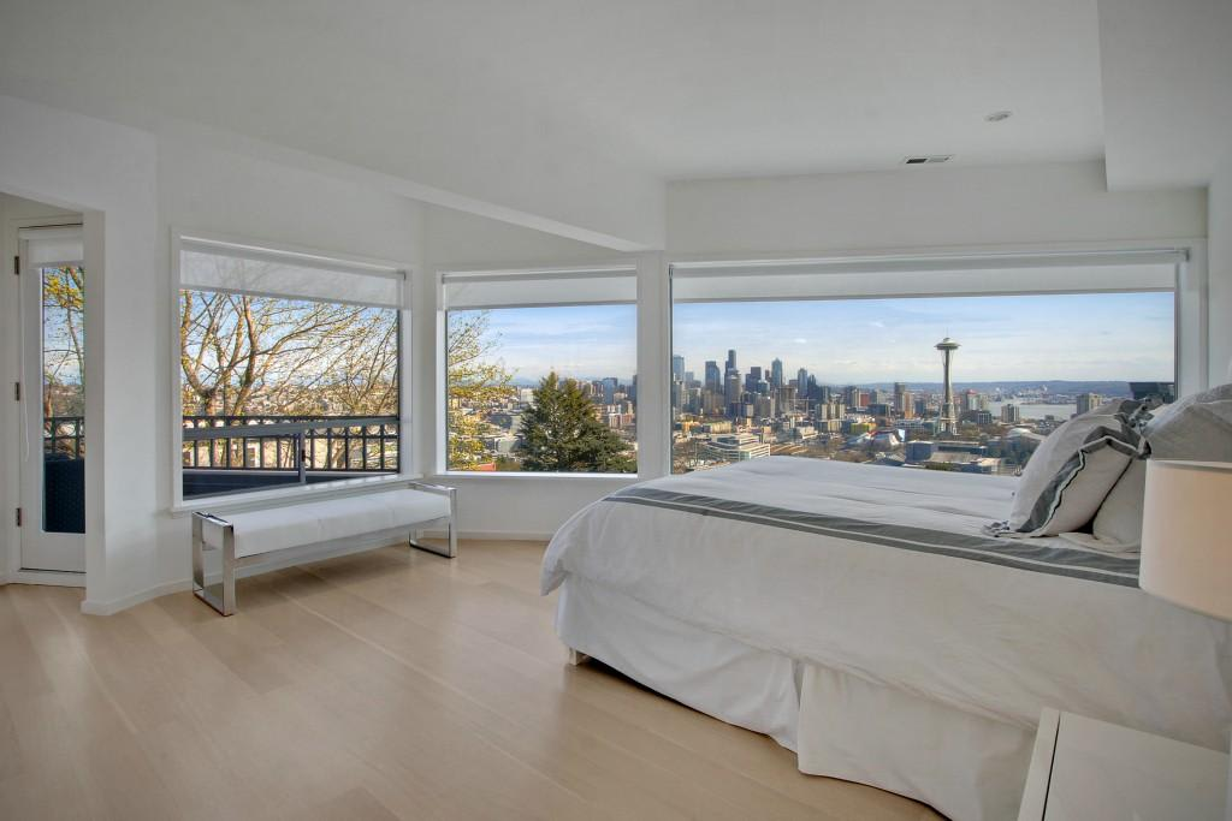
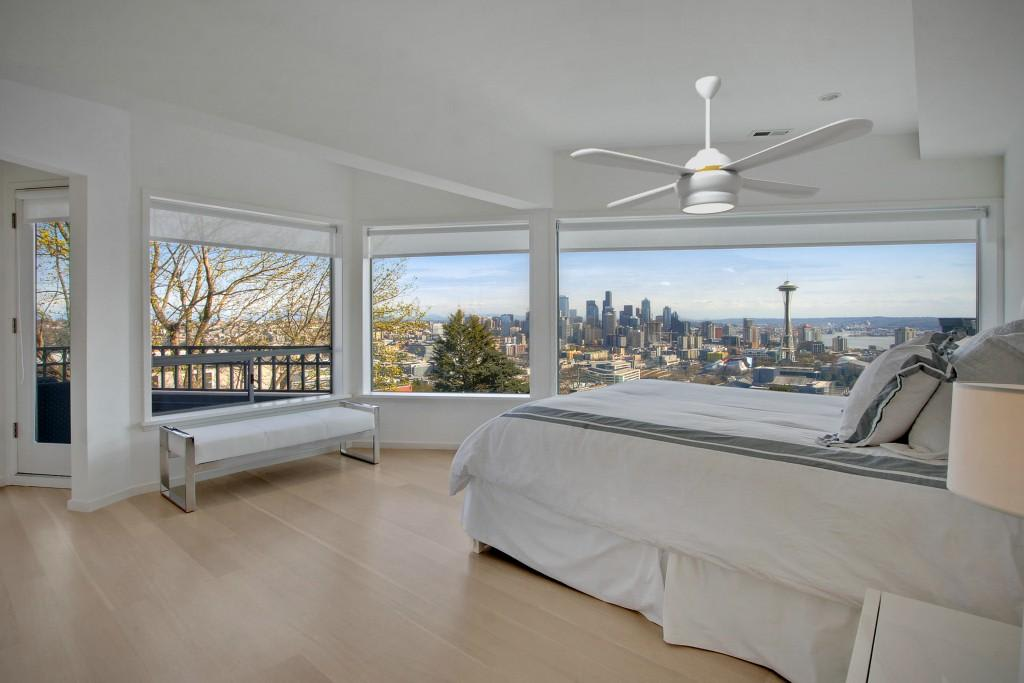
+ ceiling fan (708, 145)
